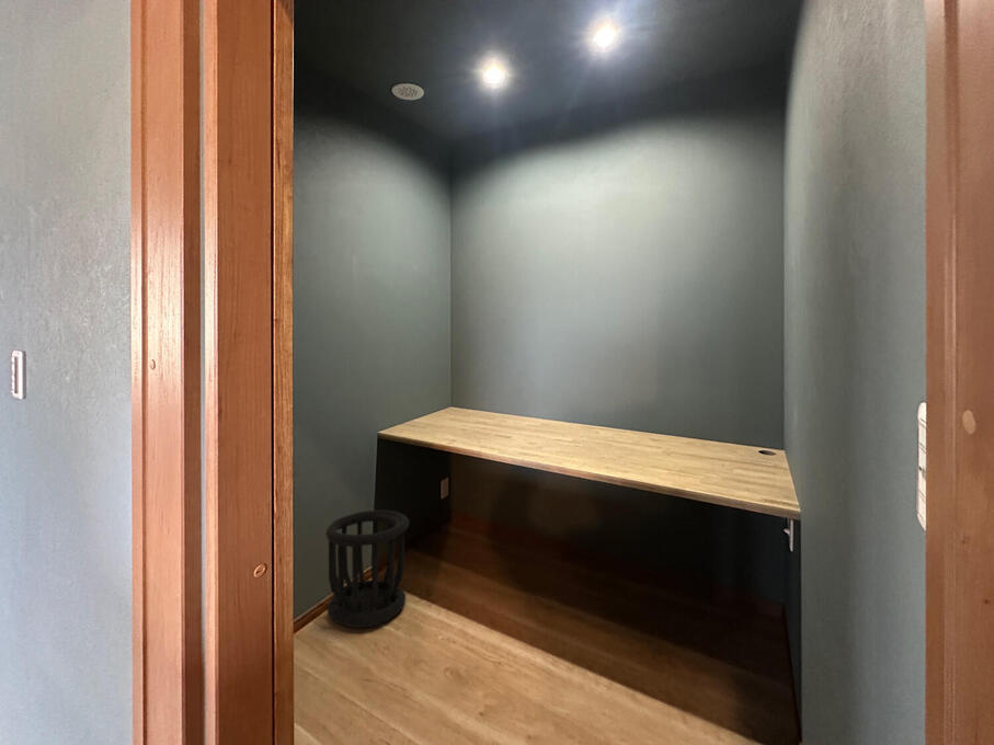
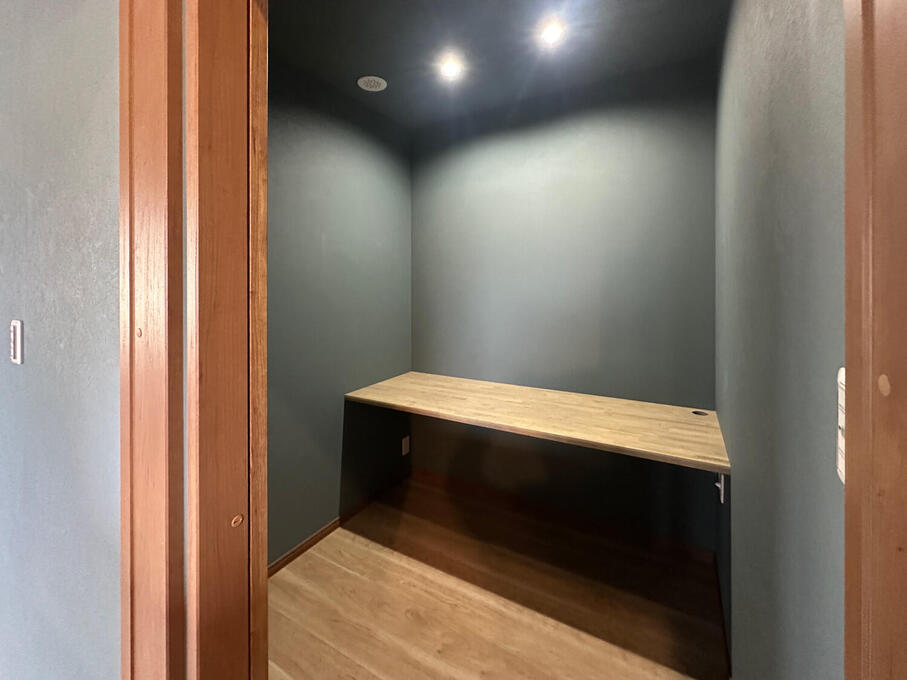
- wastebasket (373, 564)
